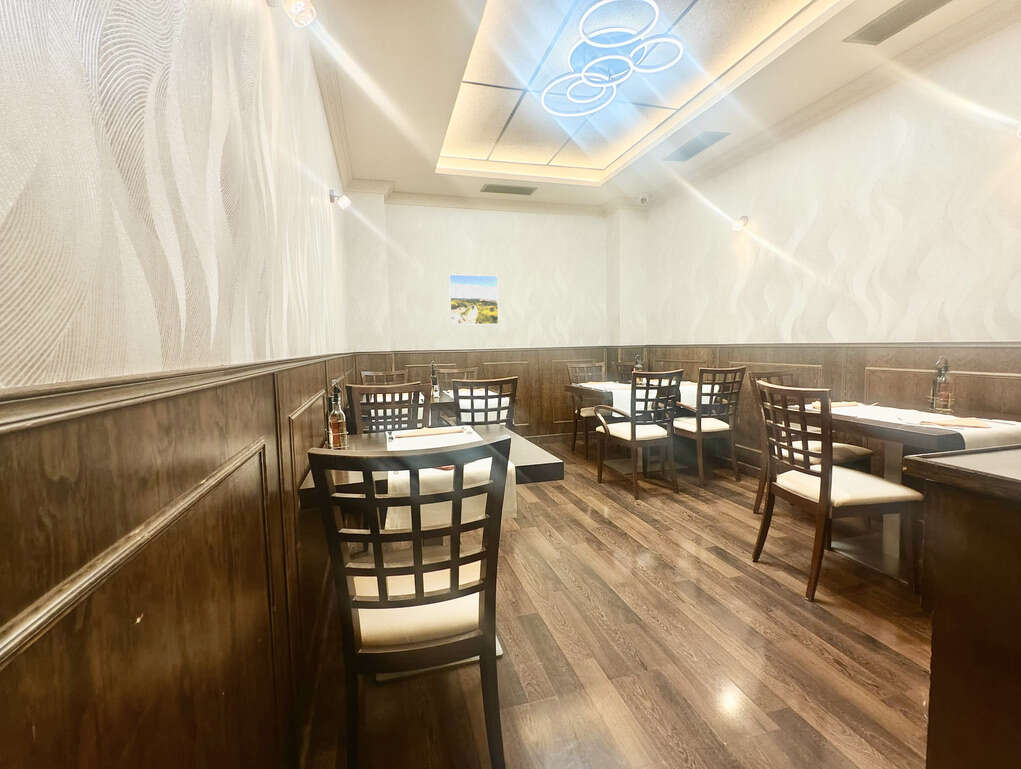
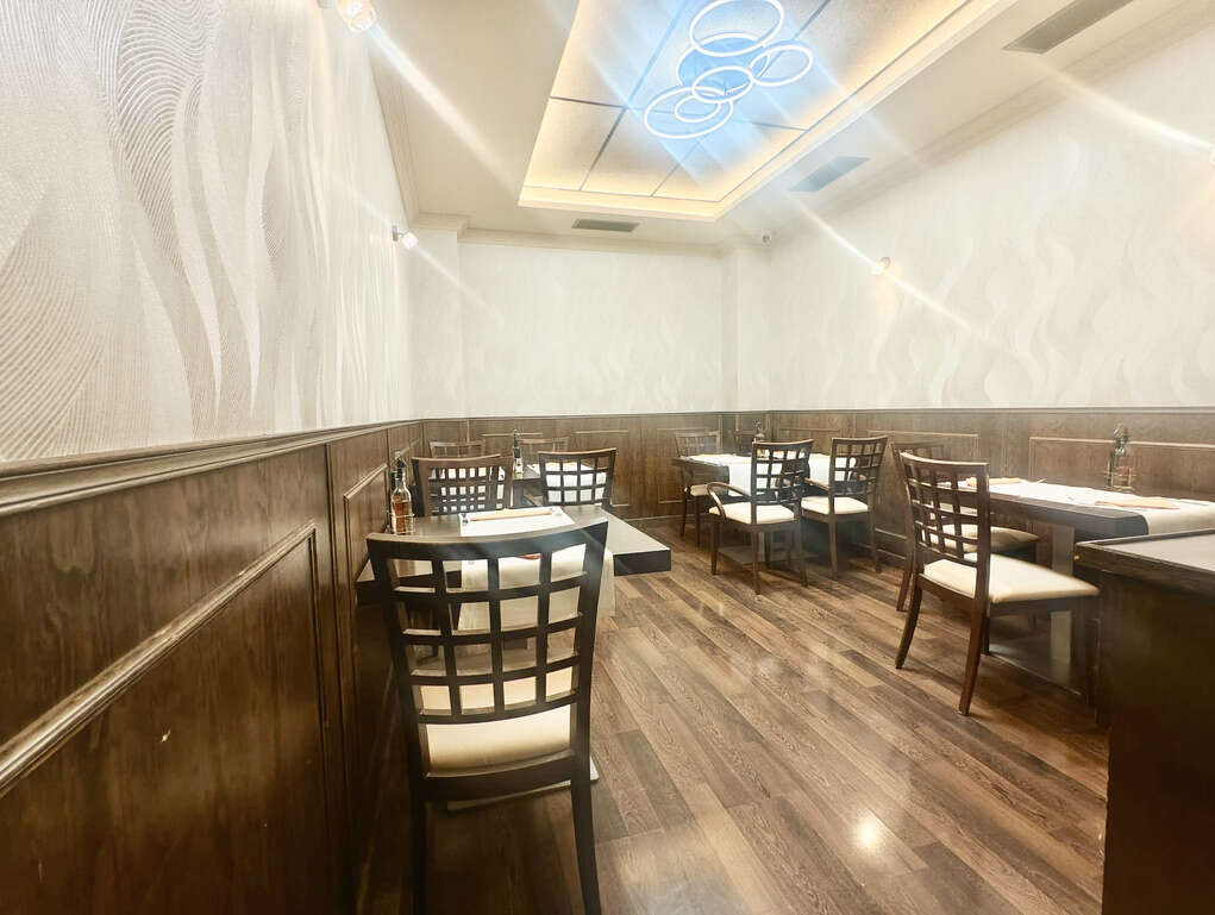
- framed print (474, 299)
